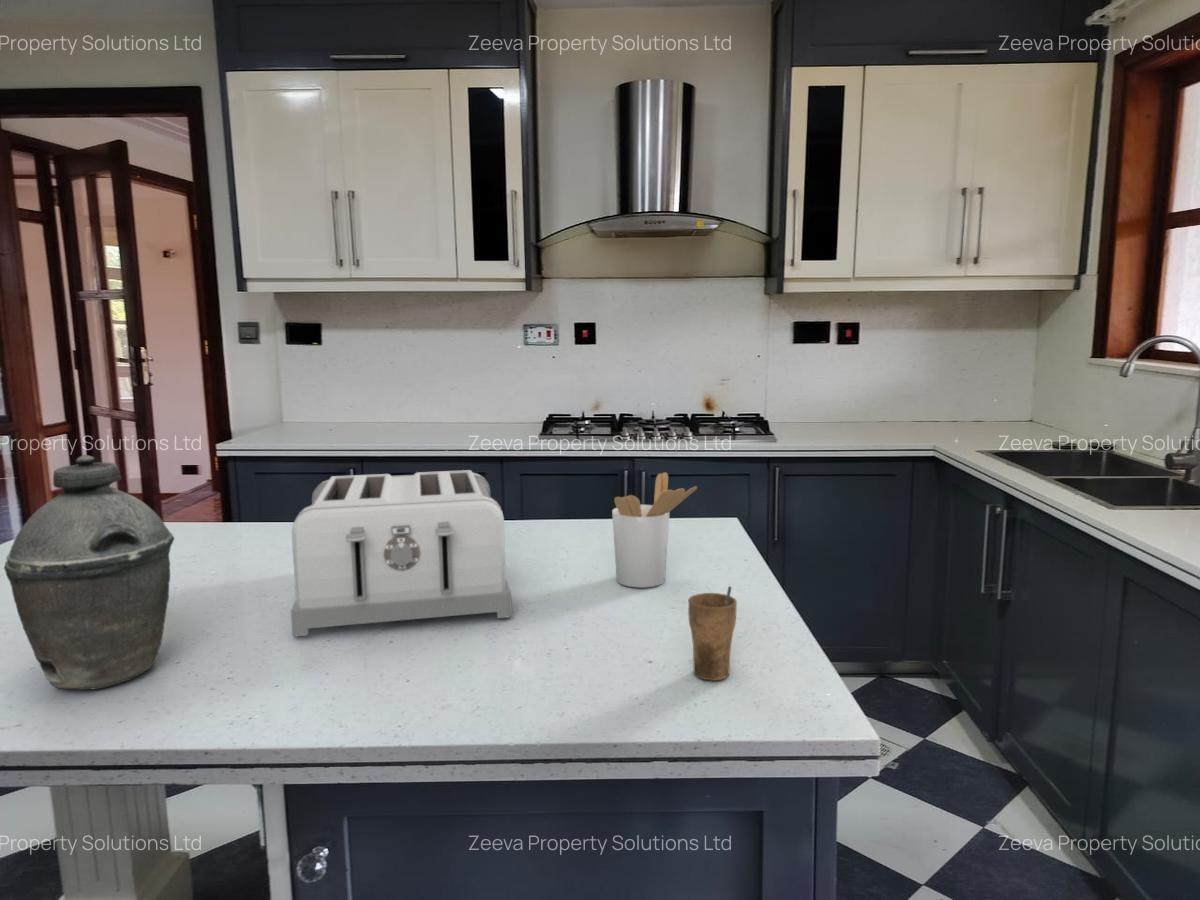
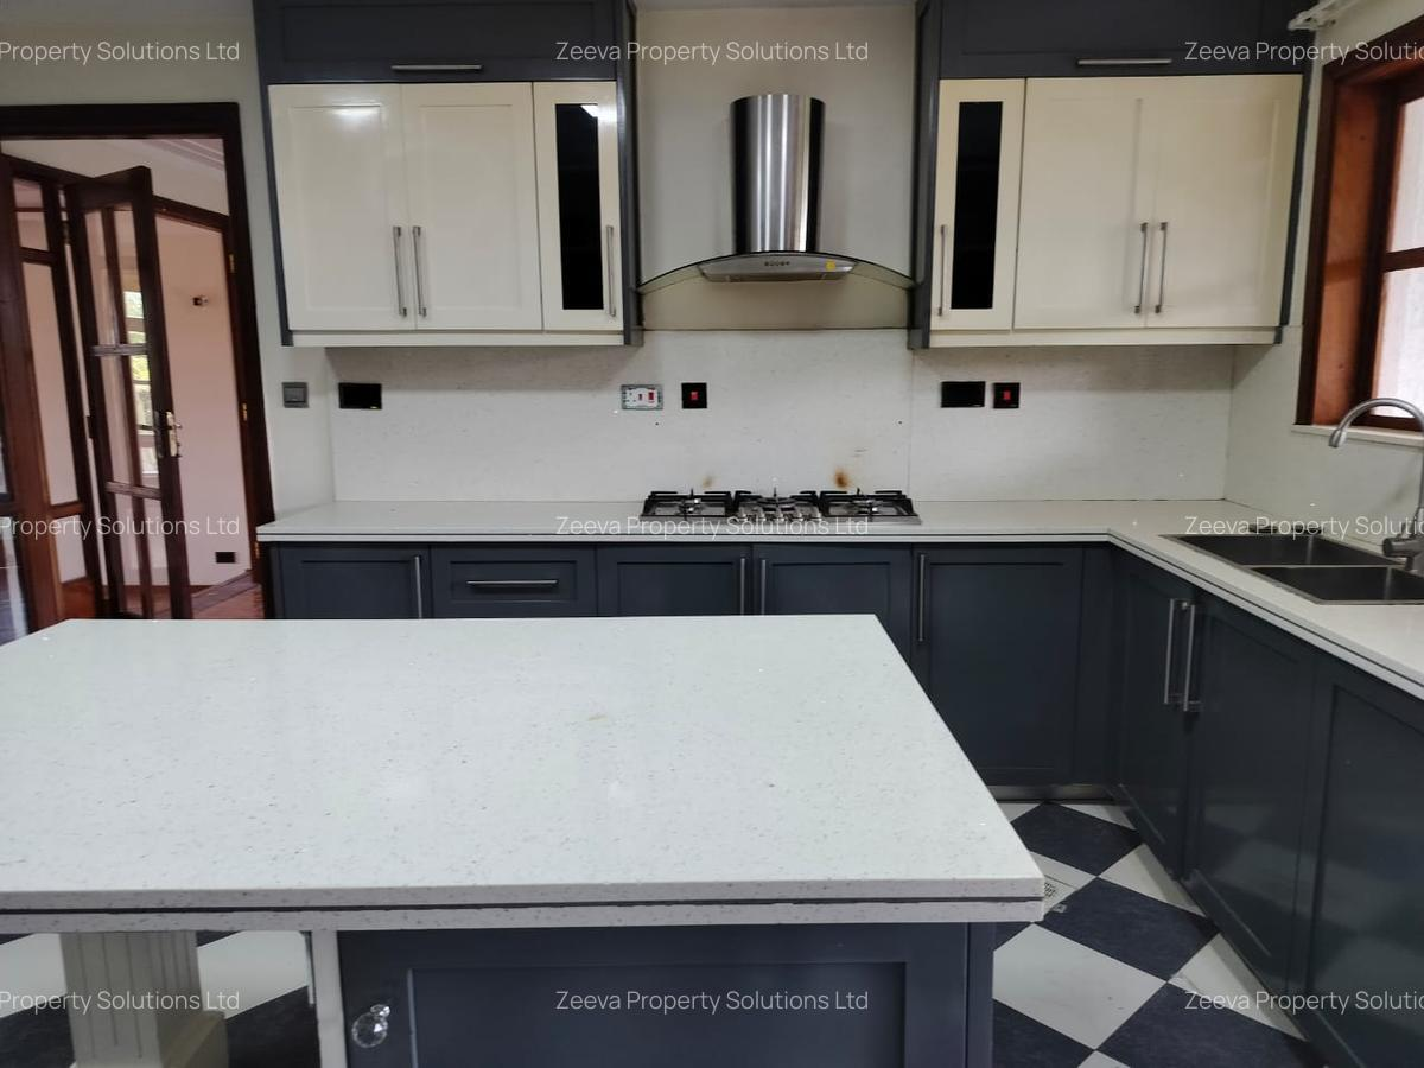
- cup (712, 627)
- toaster (404, 541)
- kettle (94, 566)
- utensil holder (652, 531)
